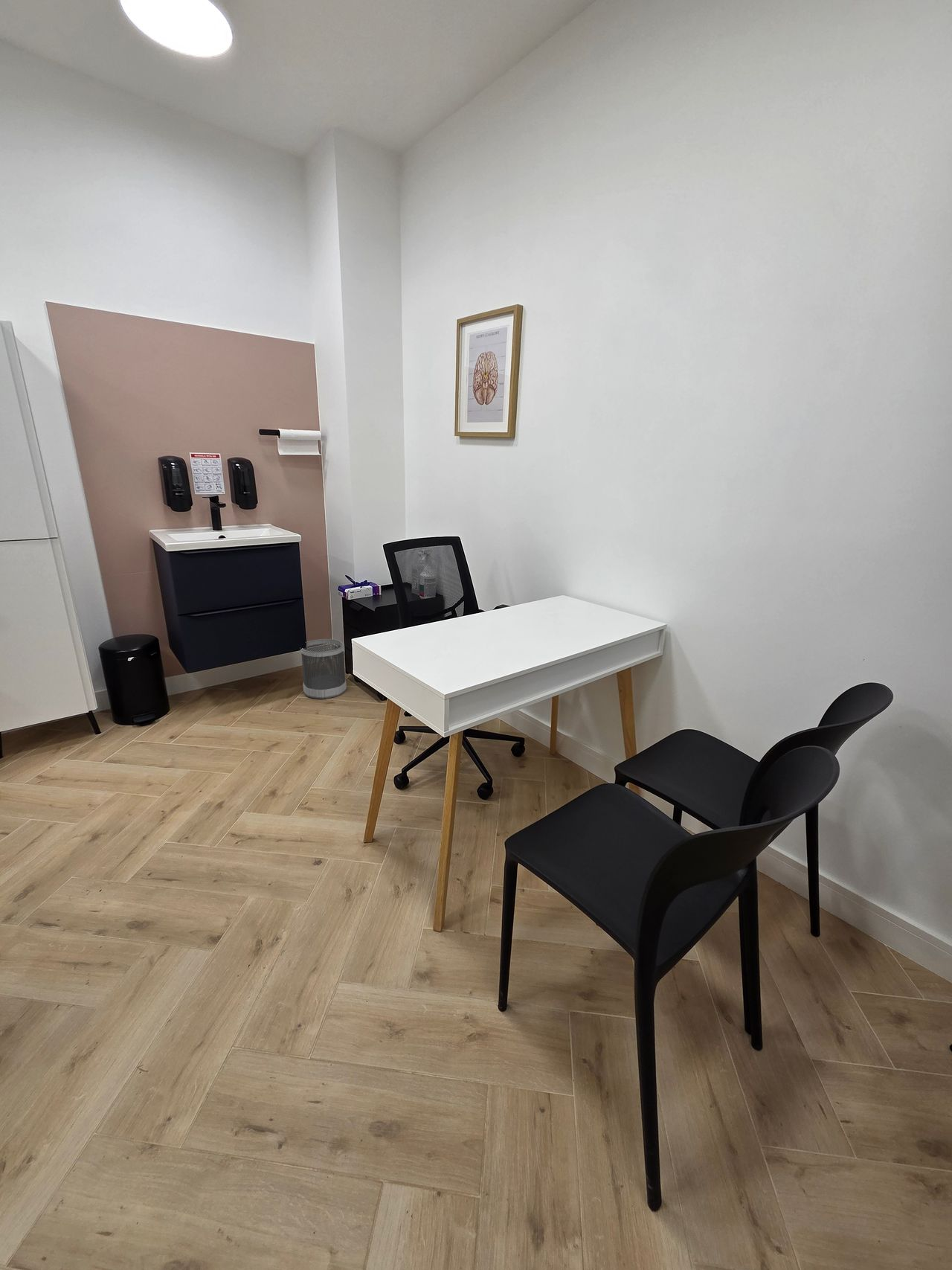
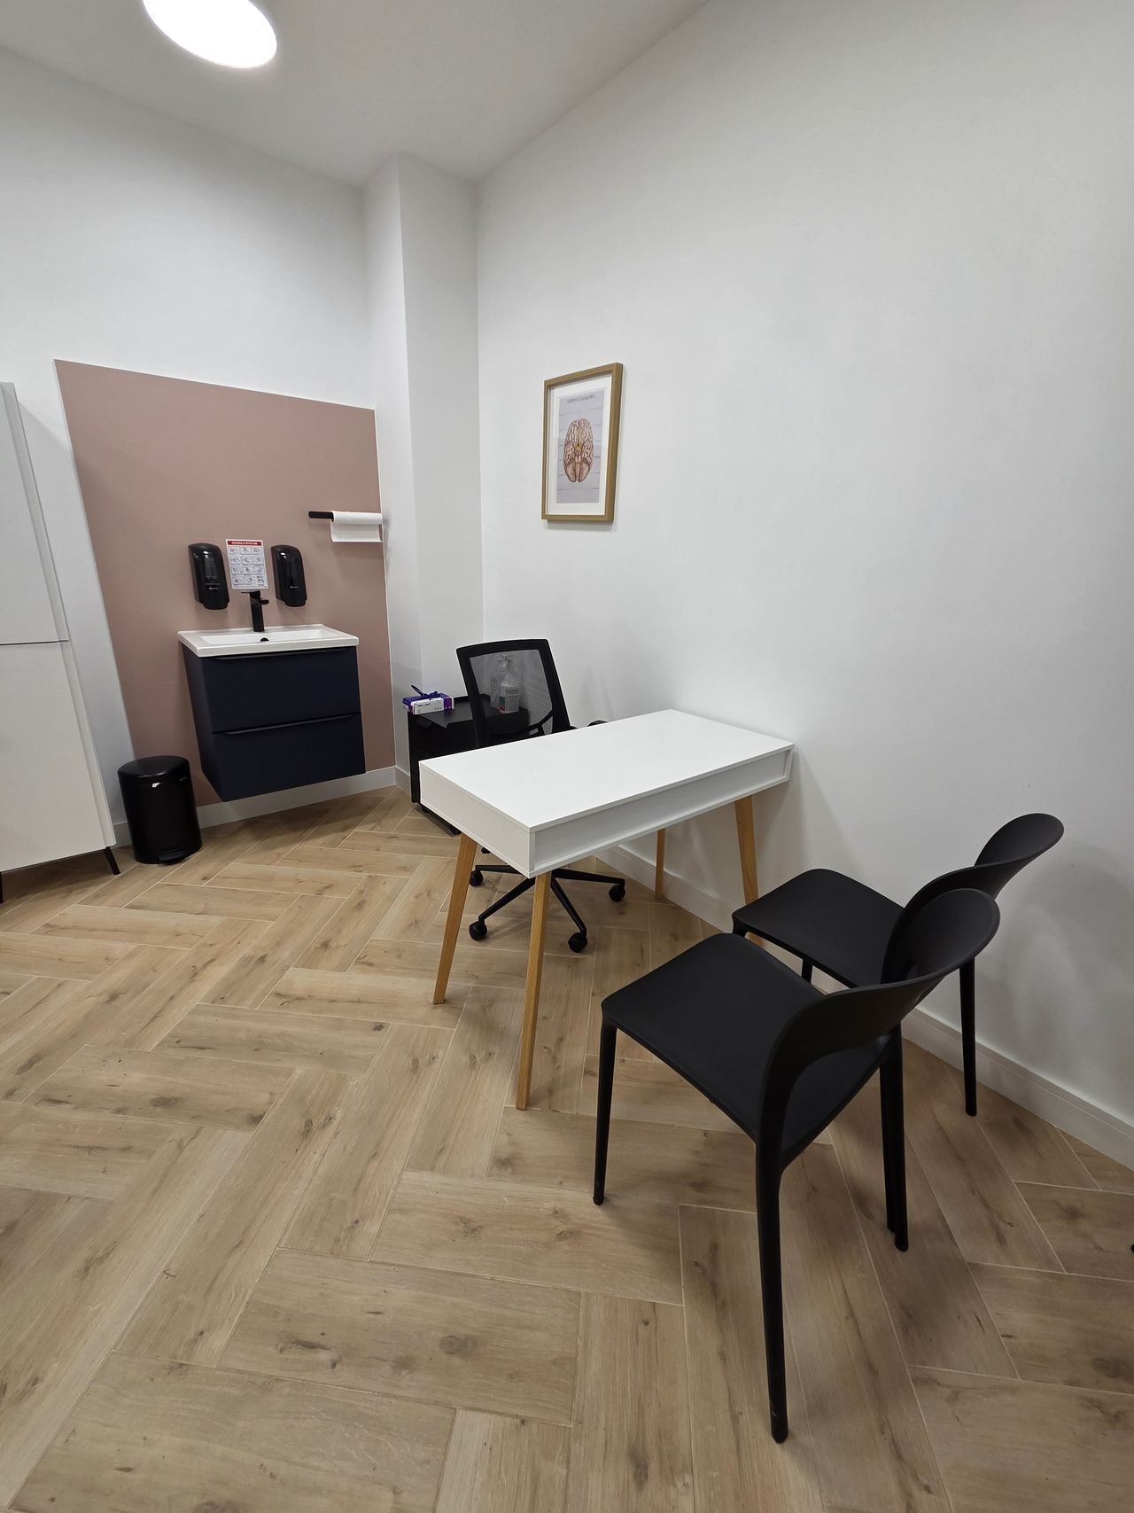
- wastebasket (324, 667)
